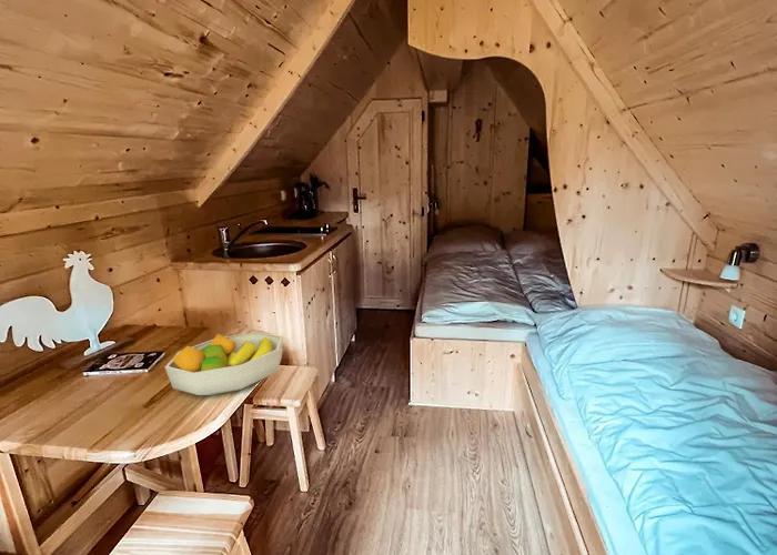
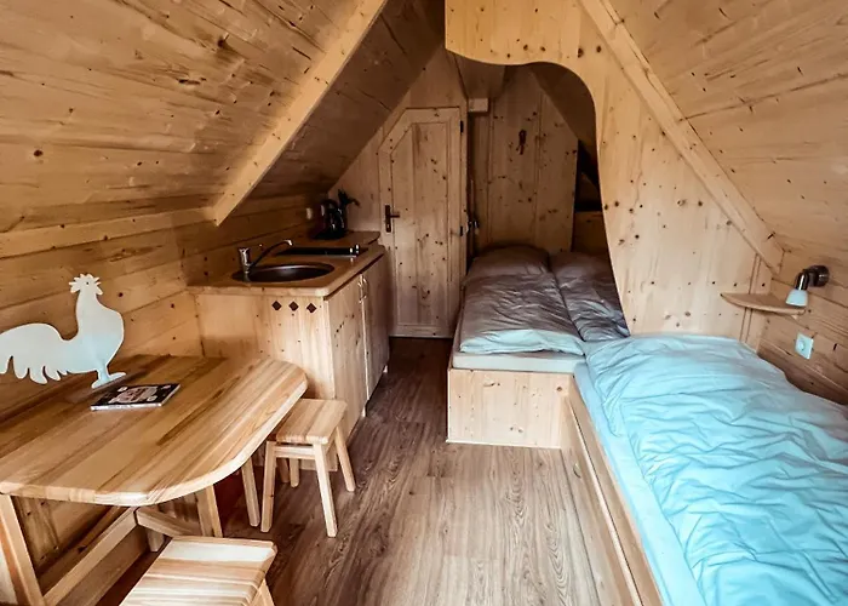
- fruit bowl (229, 357)
